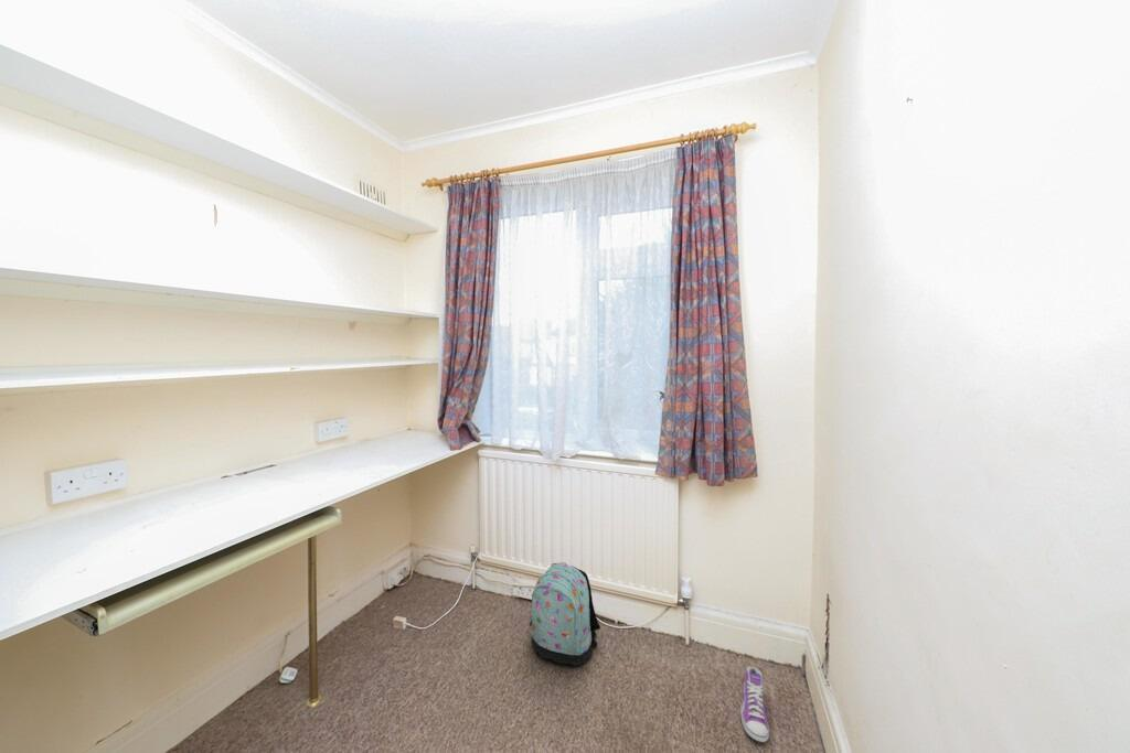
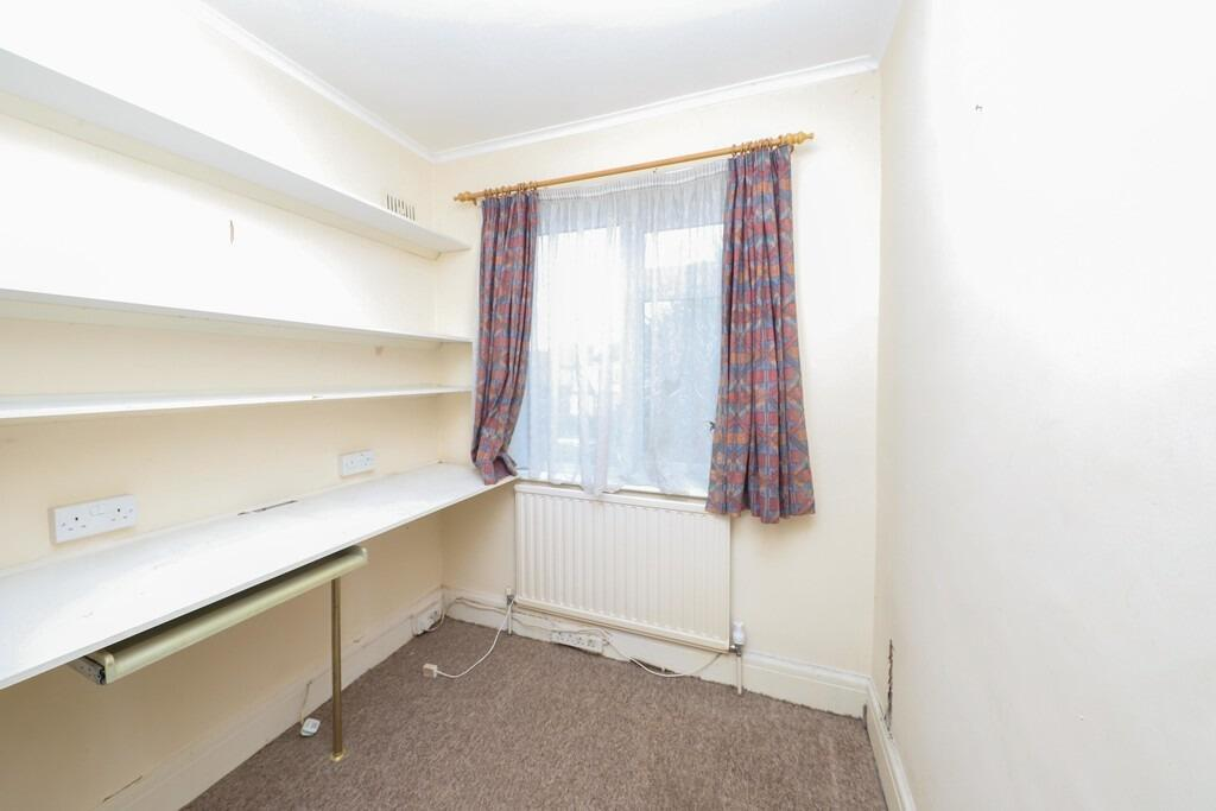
- sneaker (753, 697)
- backpack (562, 611)
